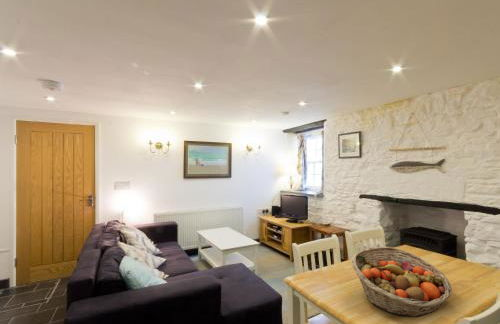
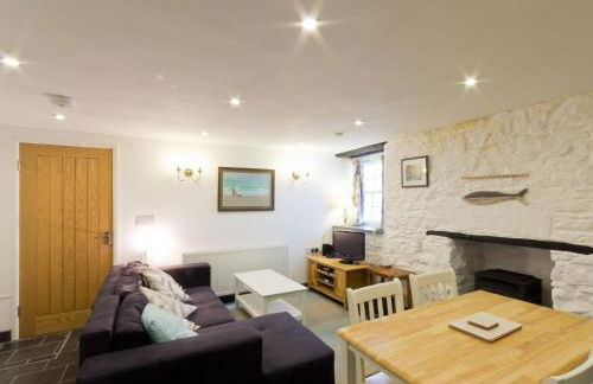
- fruit basket (398, 278)
